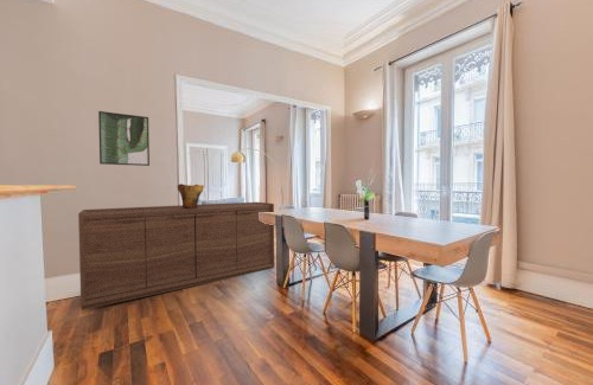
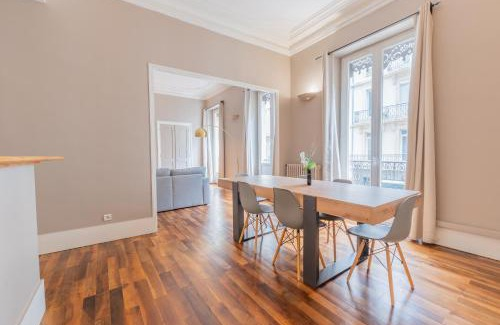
- decorative urn (190, 193)
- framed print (125, 139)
- sideboard (190, 243)
